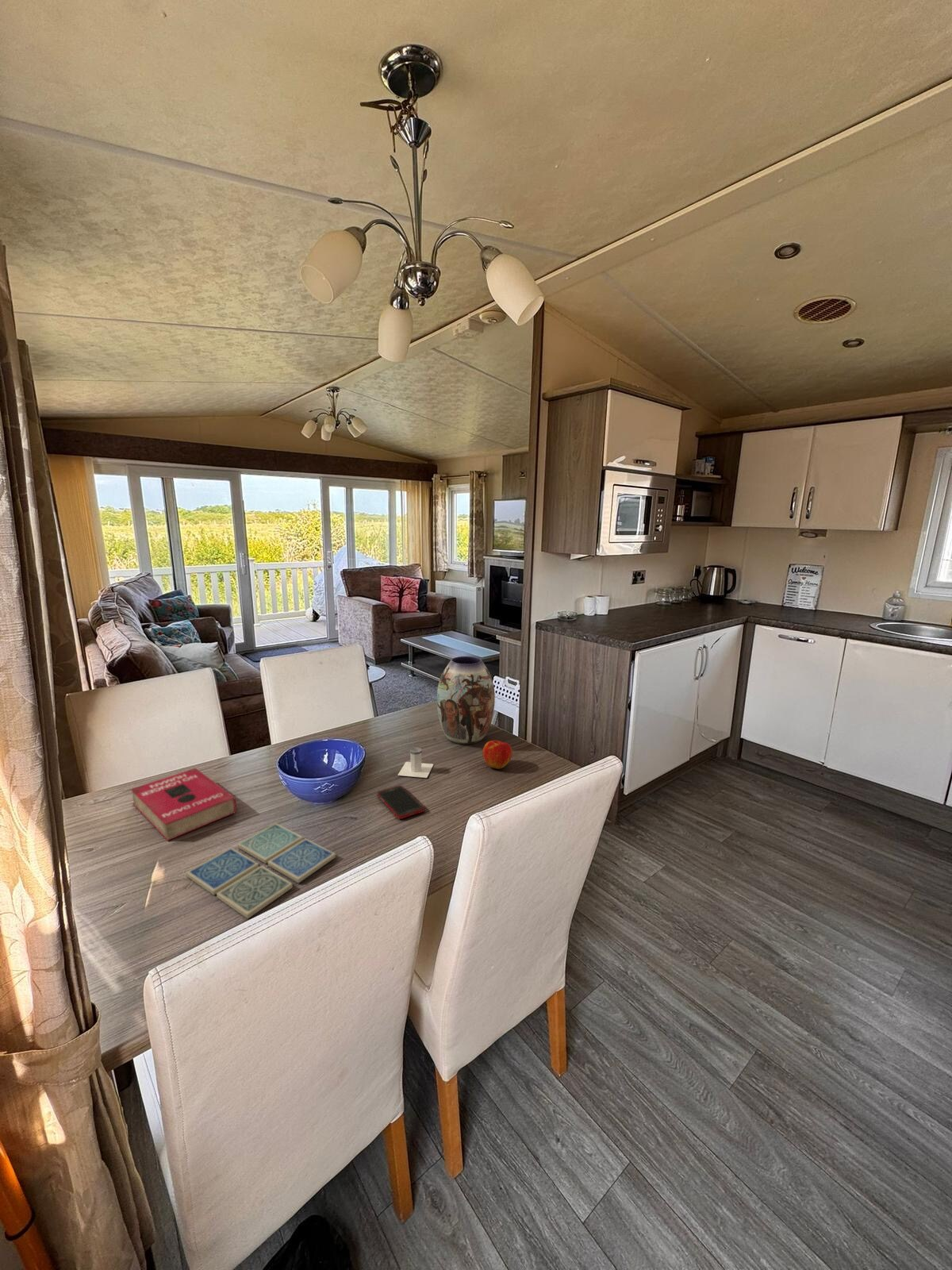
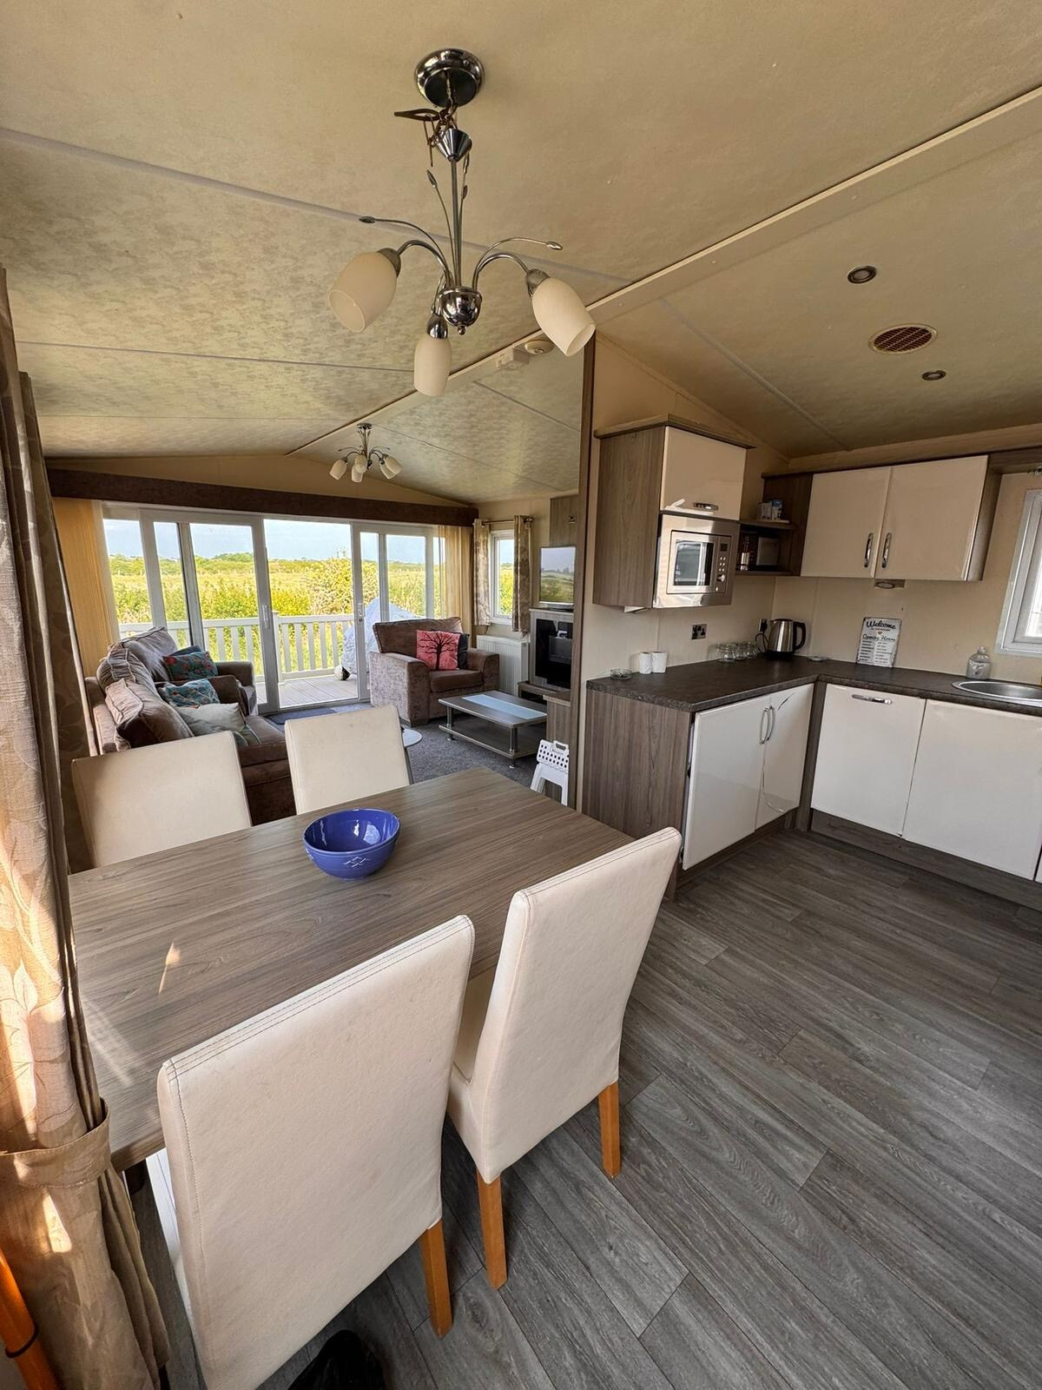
- salt shaker (416, 760)
- drink coaster (263, 866)
- cell phone (400, 801)
- apple (497, 753)
- book (183, 800)
- vase (466, 698)
